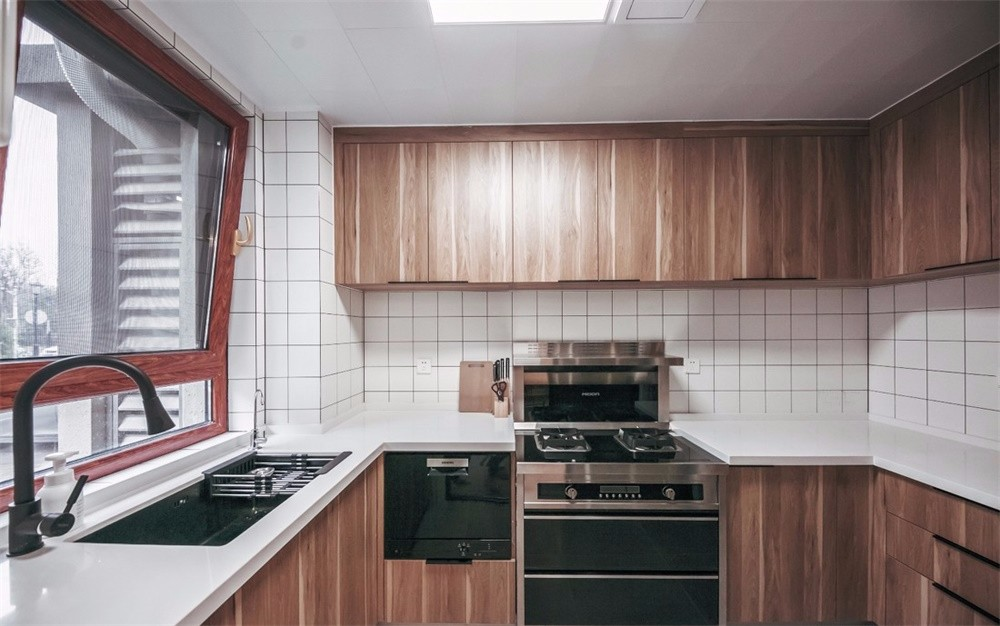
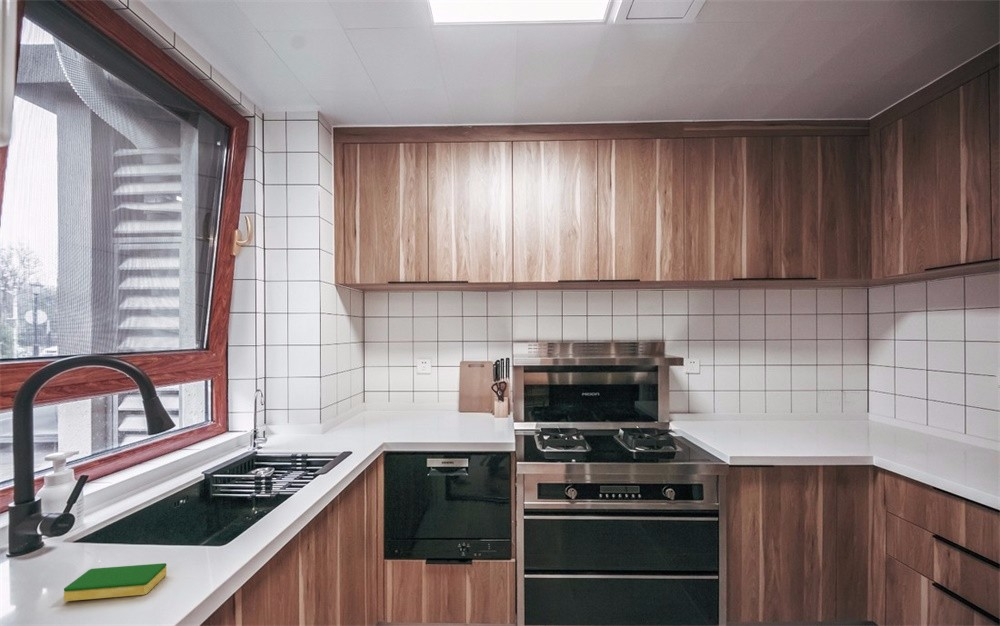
+ dish sponge (117, 581)
